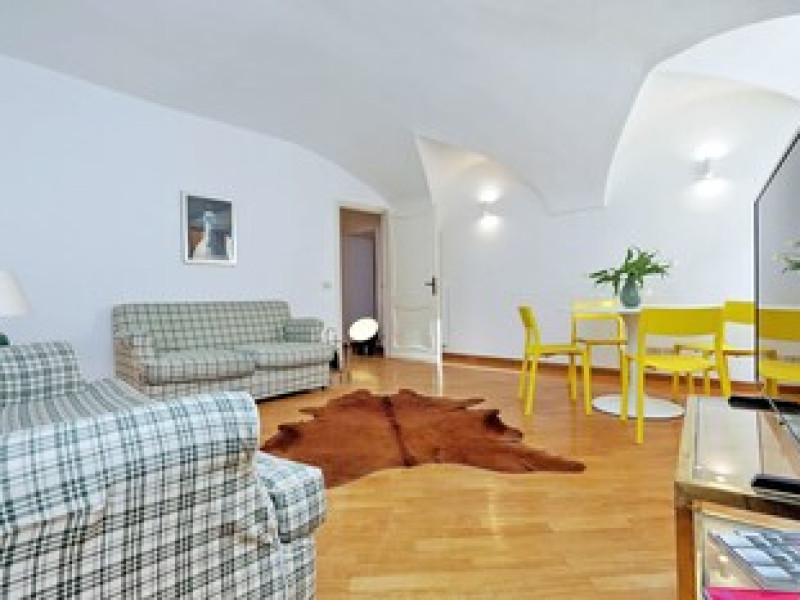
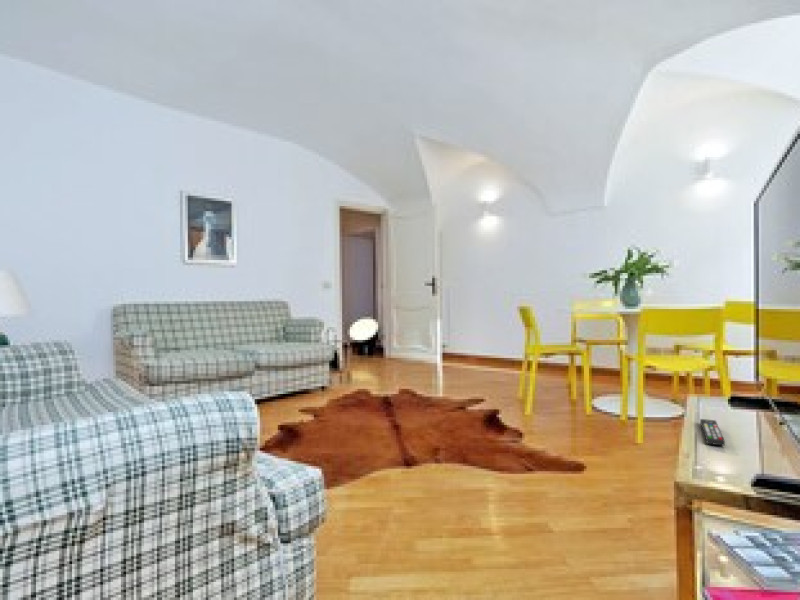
+ remote control (711, 431)
